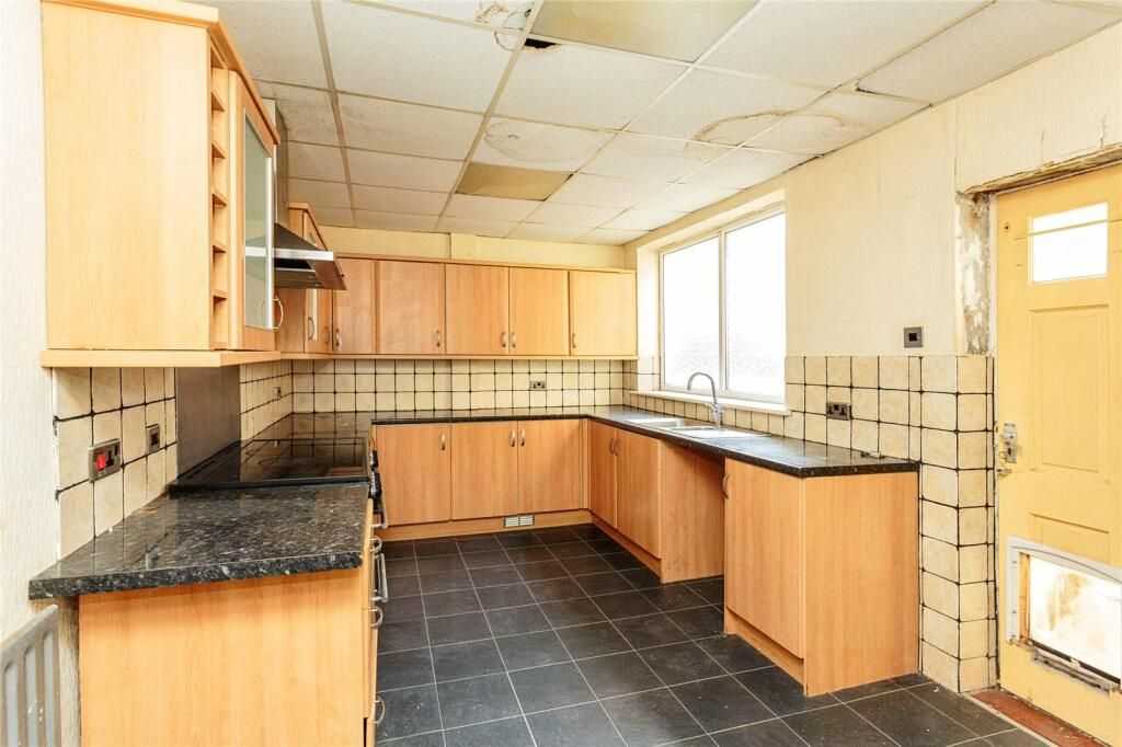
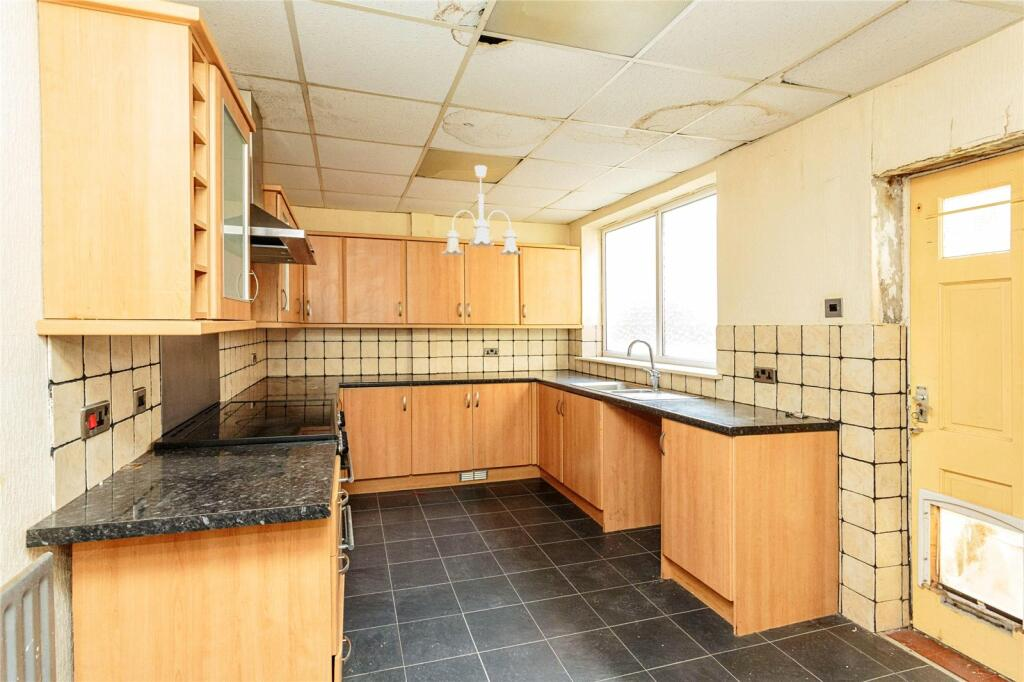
+ ceiling light fixture (481, 207)
